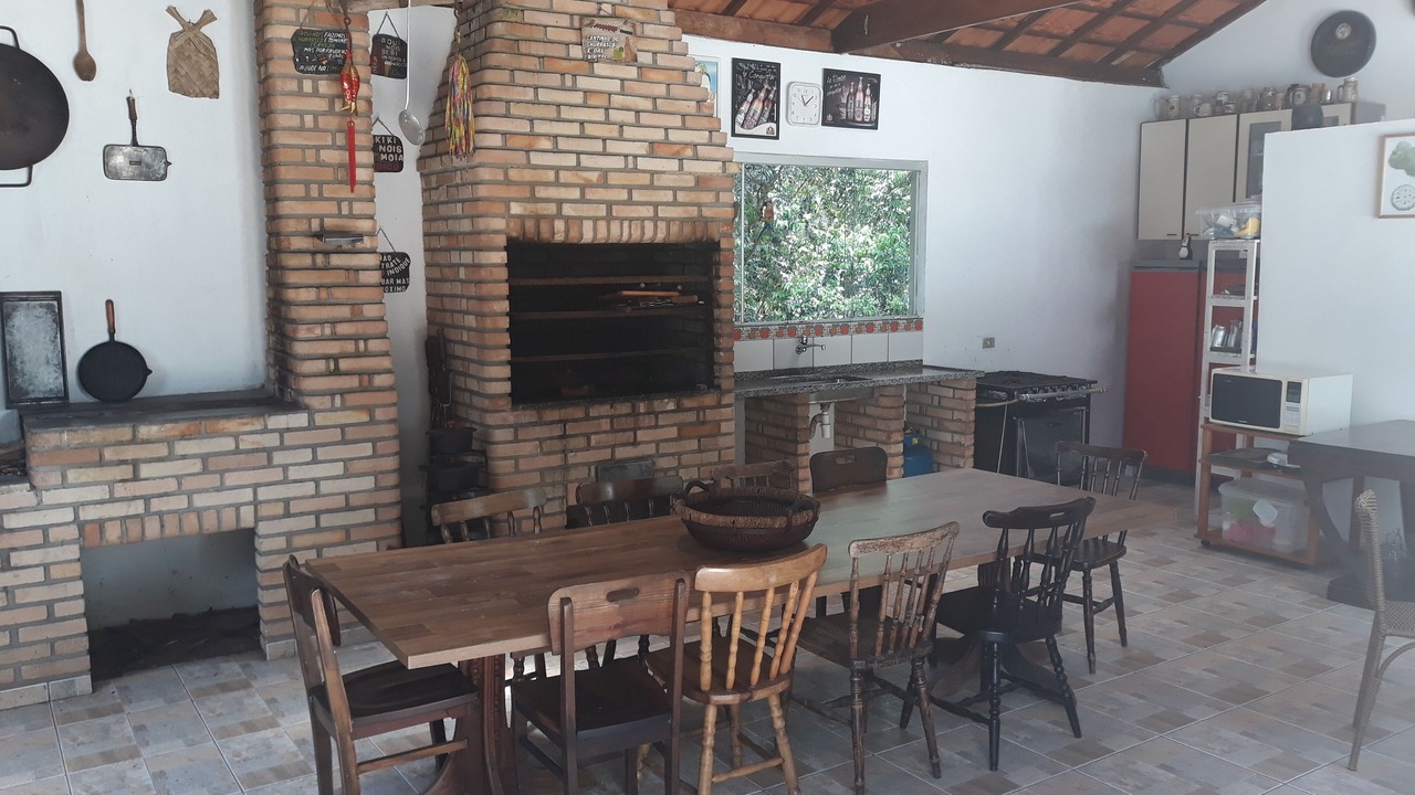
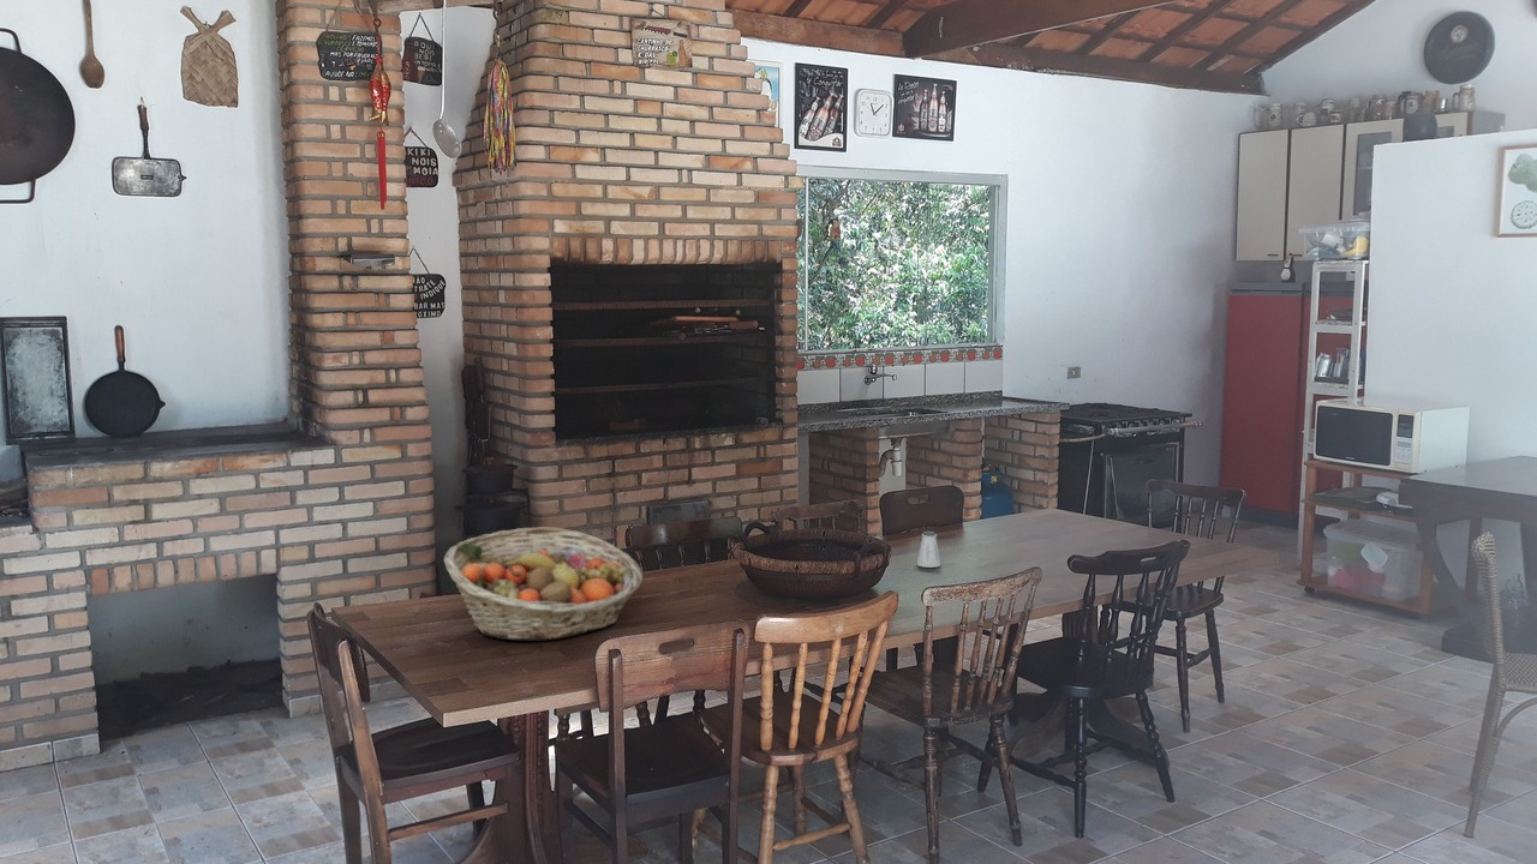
+ saltshaker (928, 548)
+ fruit basket (544, 581)
